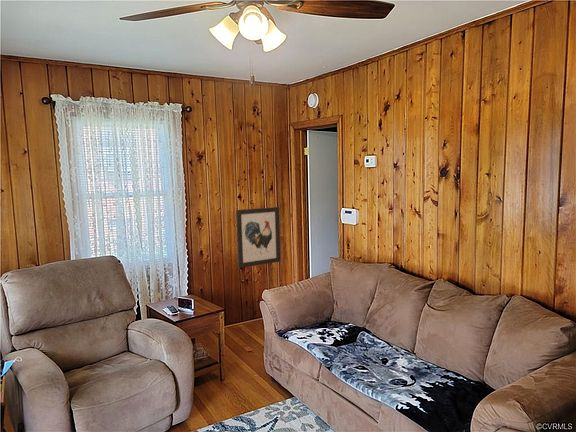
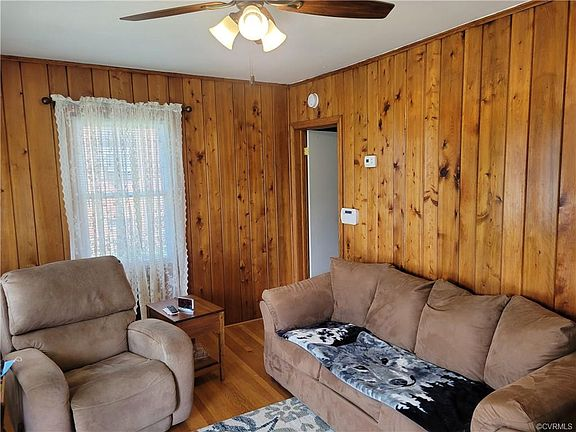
- wall art (259, 236)
